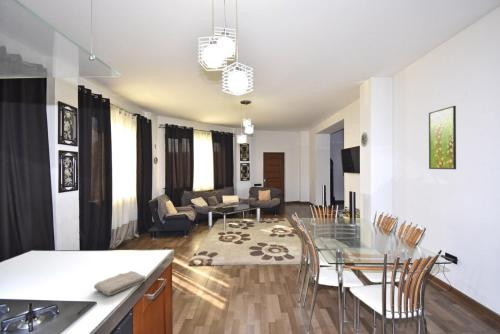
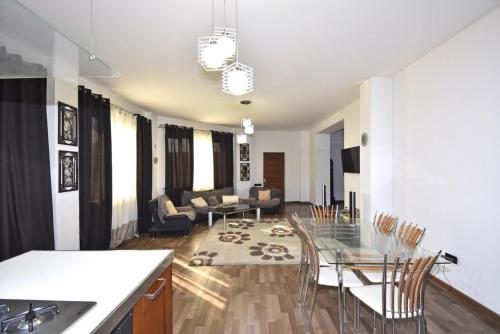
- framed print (441, 139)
- washcloth (121, 282)
